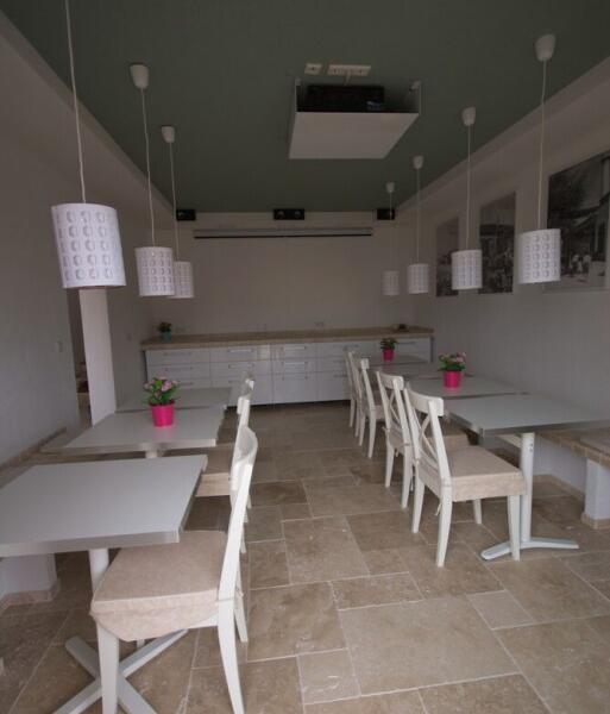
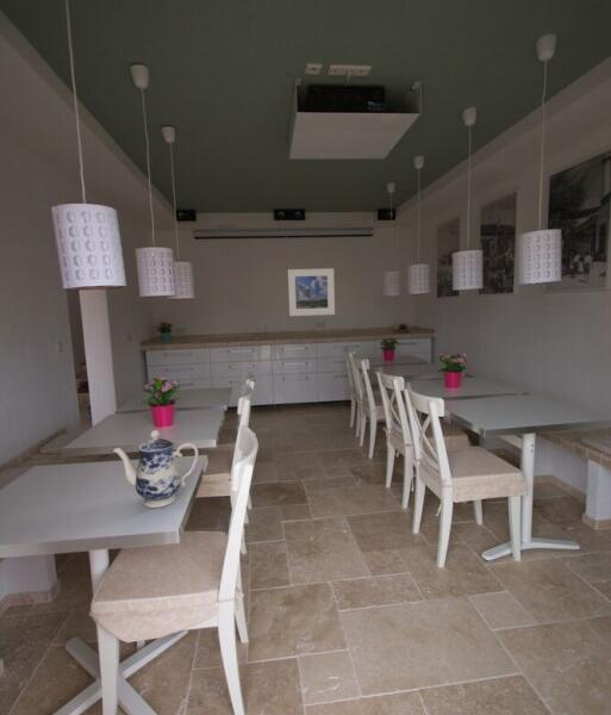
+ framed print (311, 292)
+ teapot (157, 466)
